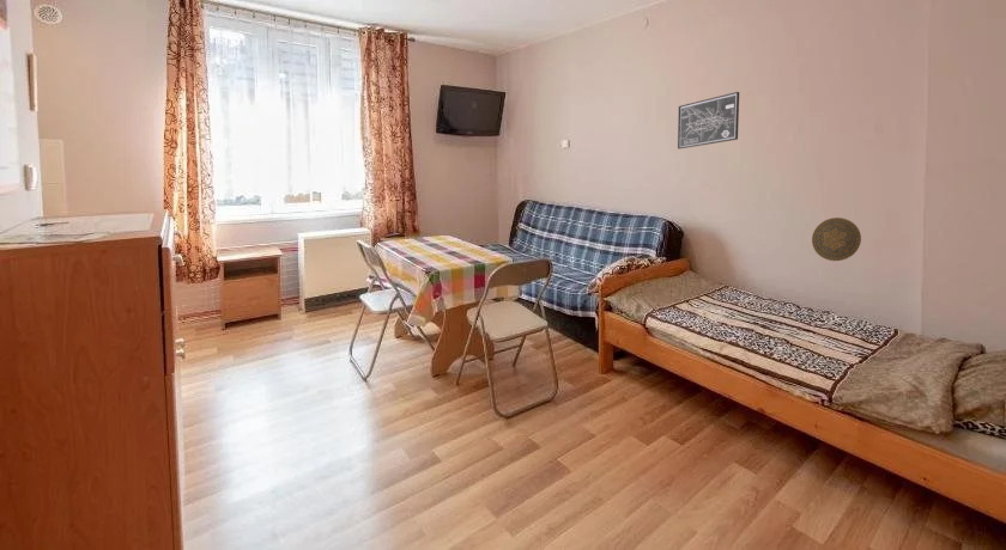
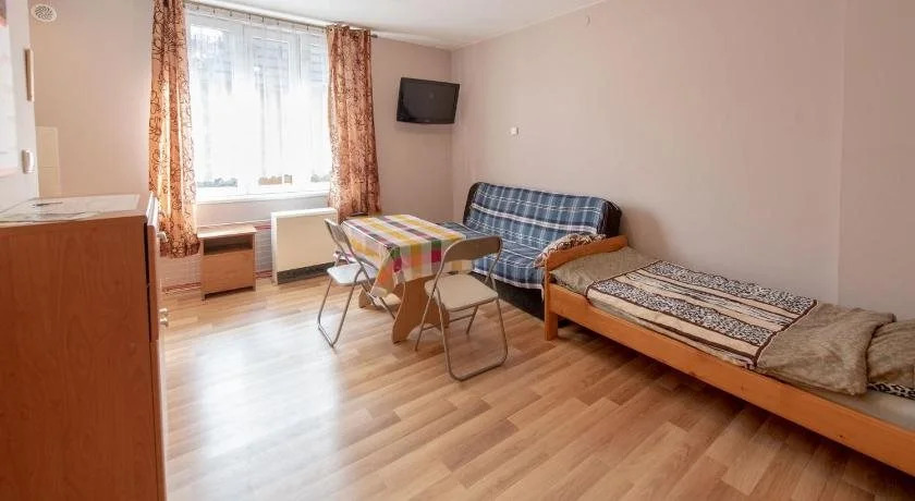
- wall art (707, 122)
- decorative plate (835, 239)
